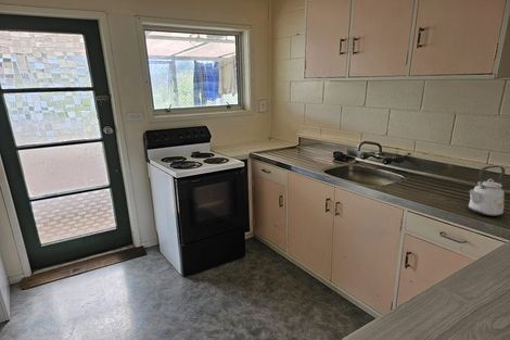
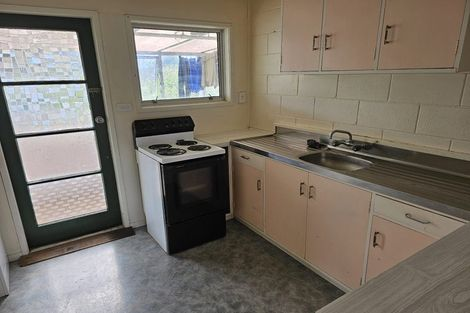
- kettle (484, 190)
